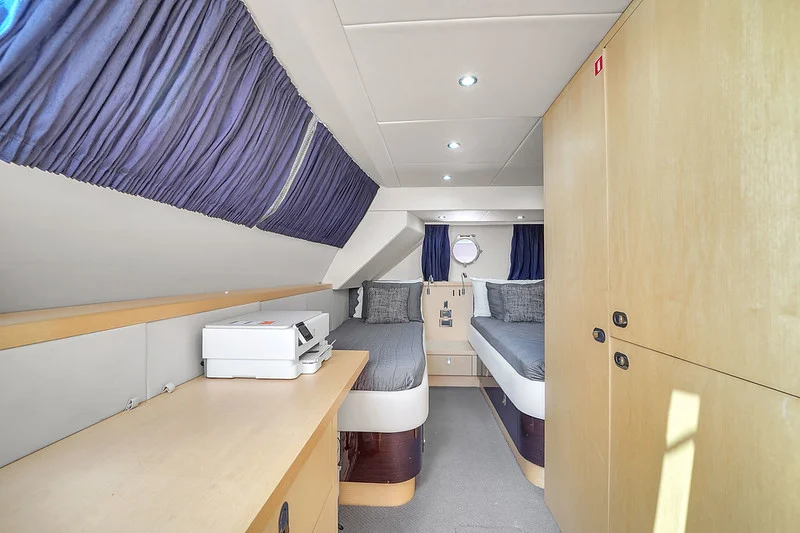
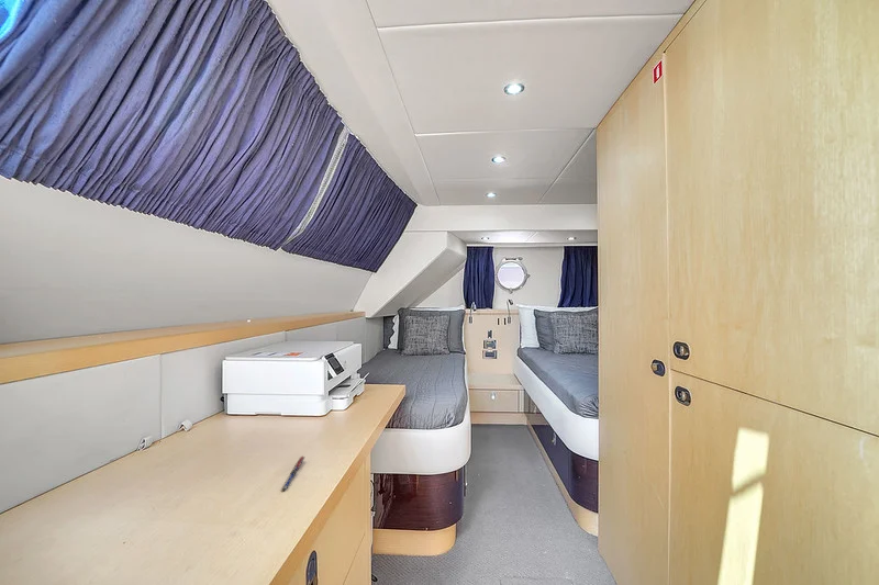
+ pen (293, 471)
